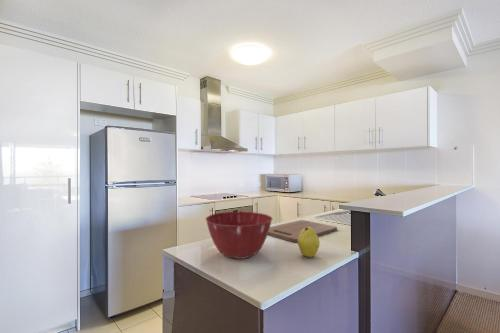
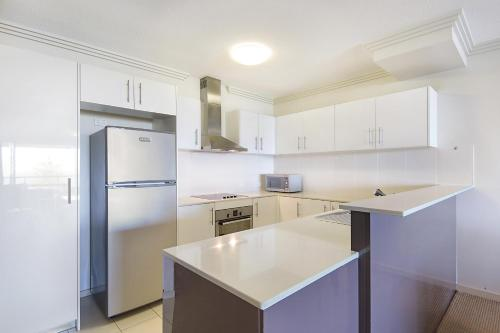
- fruit (308, 241)
- mixing bowl (239, 235)
- cutting board (299, 229)
